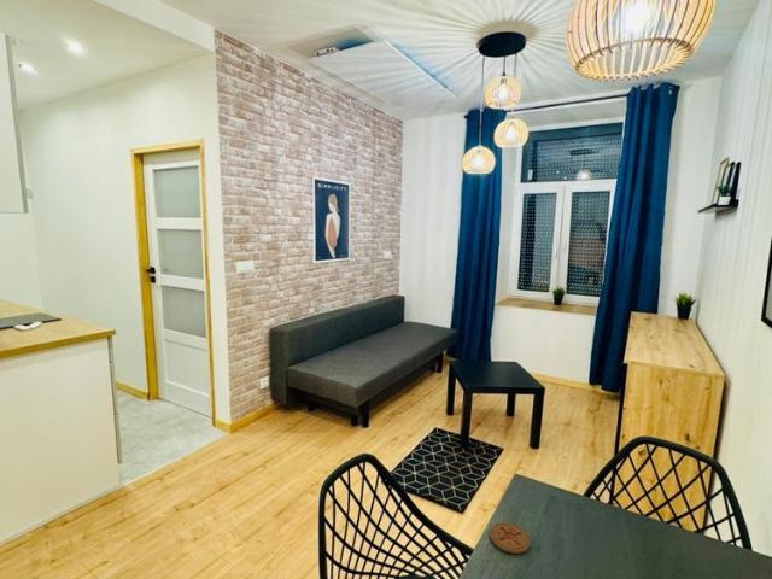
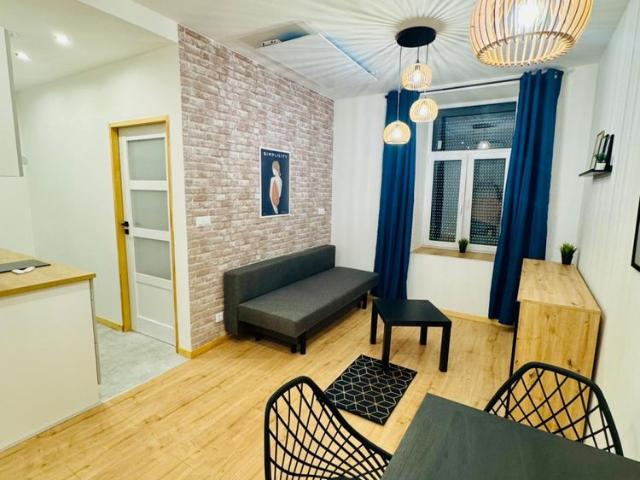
- coaster (509, 537)
